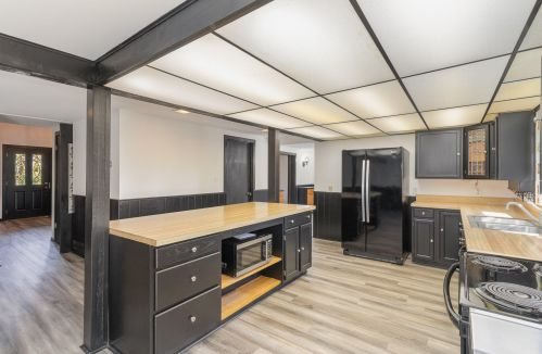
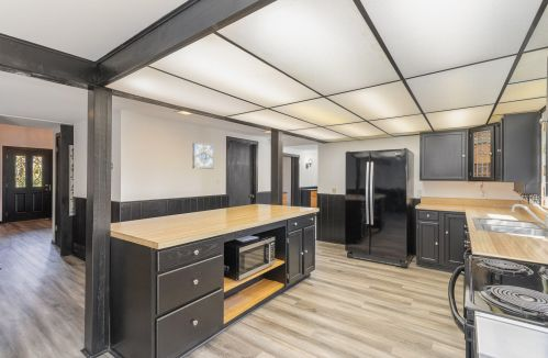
+ wall art (203, 156)
